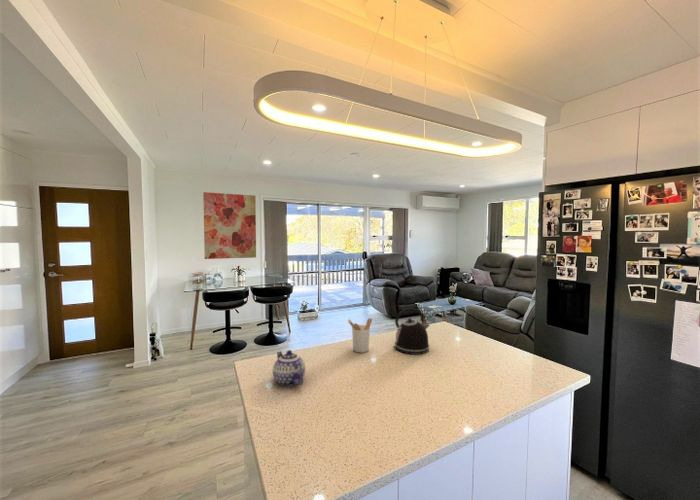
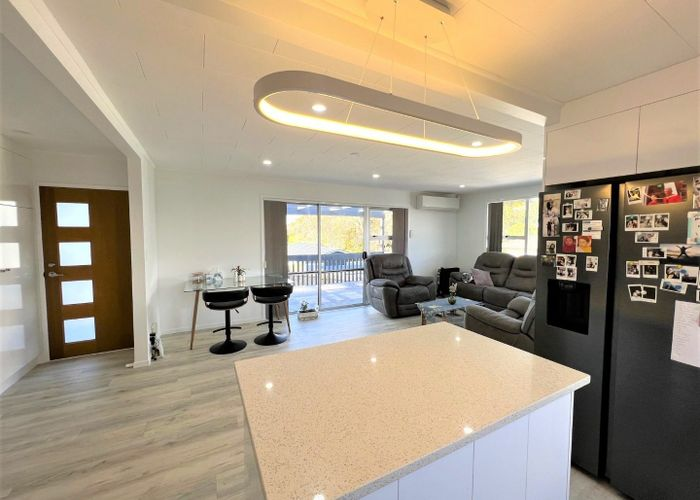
- teapot (289, 366)
- wall art (230, 226)
- utensil holder (358, 334)
- kettle (411, 328)
